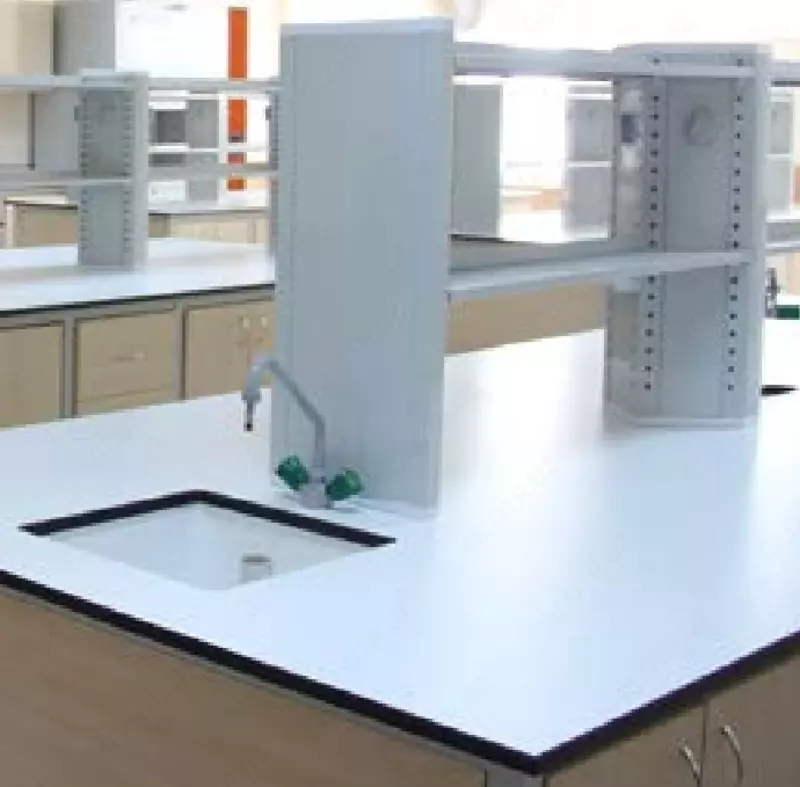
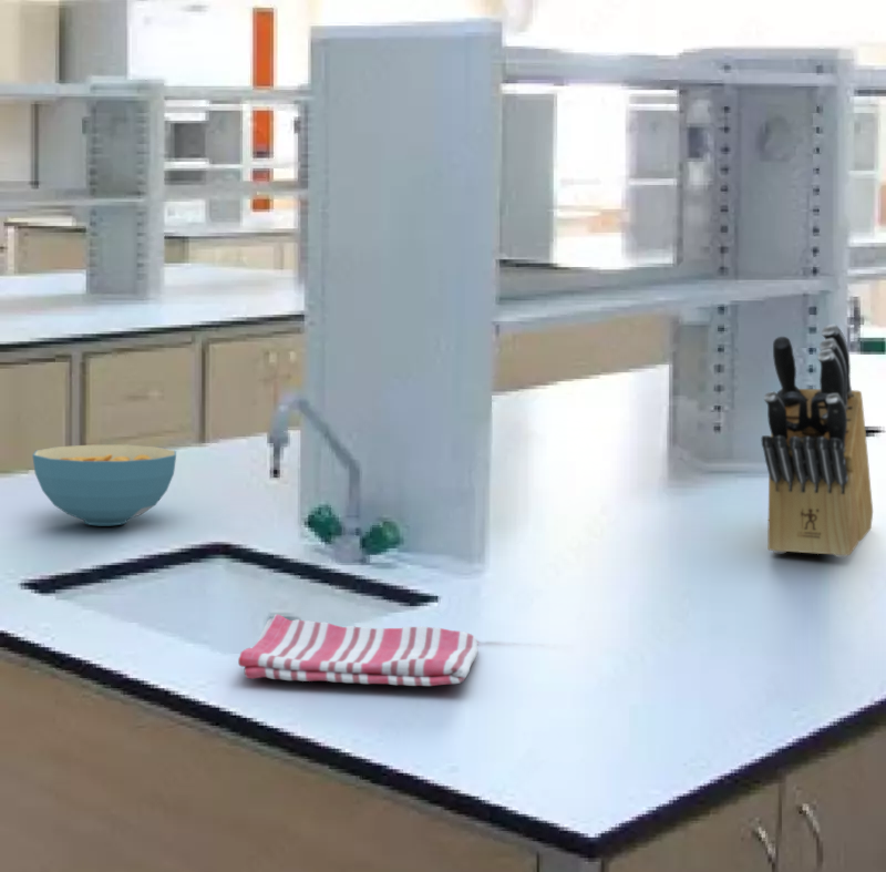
+ cereal bowl (105, 488)
+ knife block (821, 434)
+ dish towel (362, 649)
